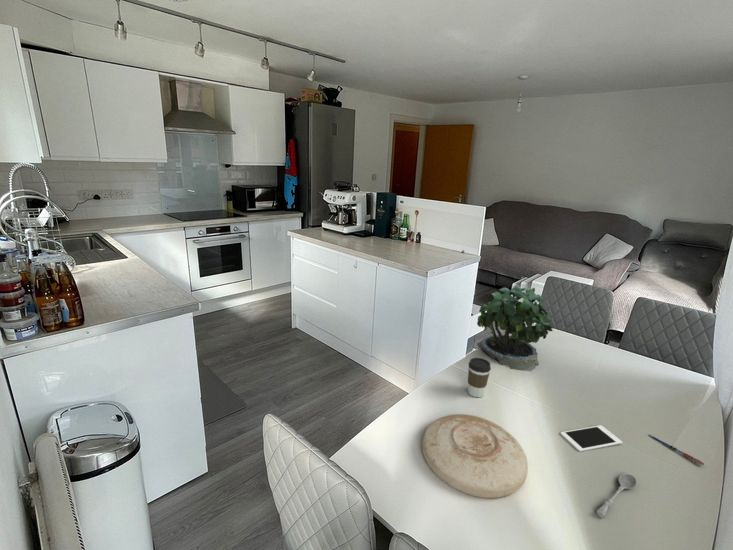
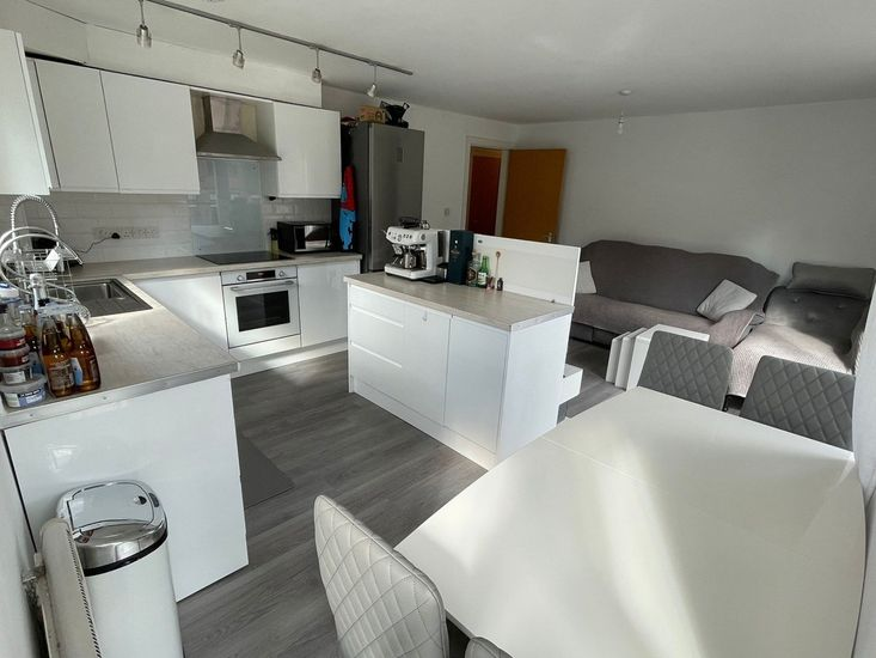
- potted plant (514, 318)
- plate (473, 447)
- pen (674, 448)
- cell phone (590, 437)
- coffee cup (477, 377)
- soupspoon (616, 494)
